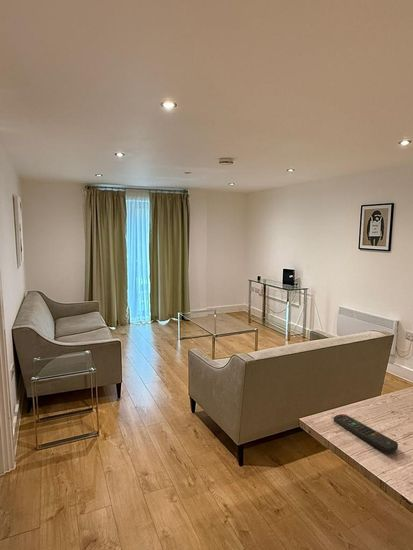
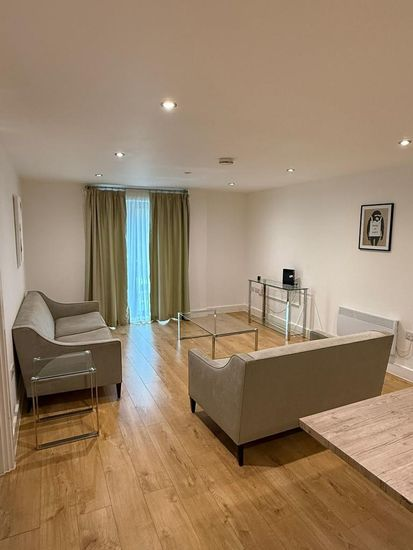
- remote control (363, 431)
